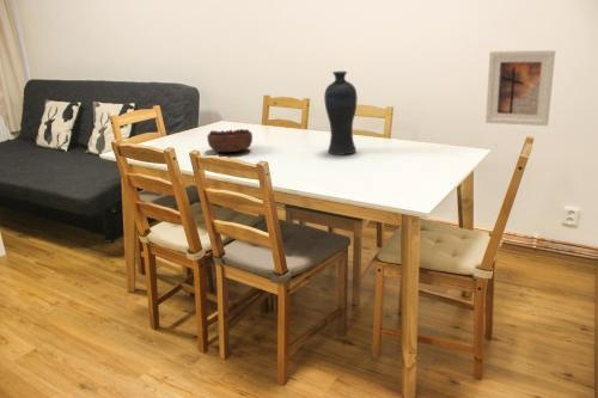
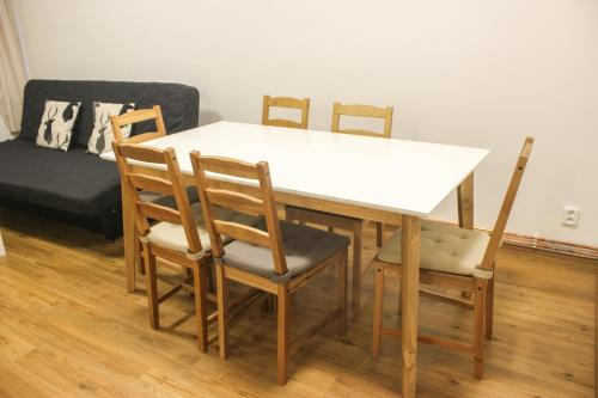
- vase (341, 112)
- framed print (518, 87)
- decorative bowl (230, 139)
